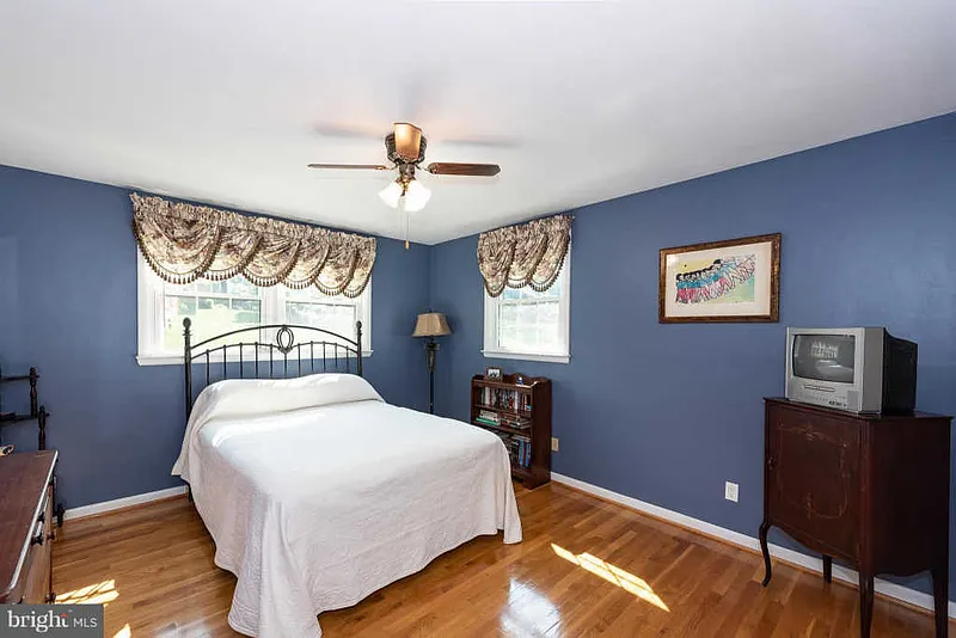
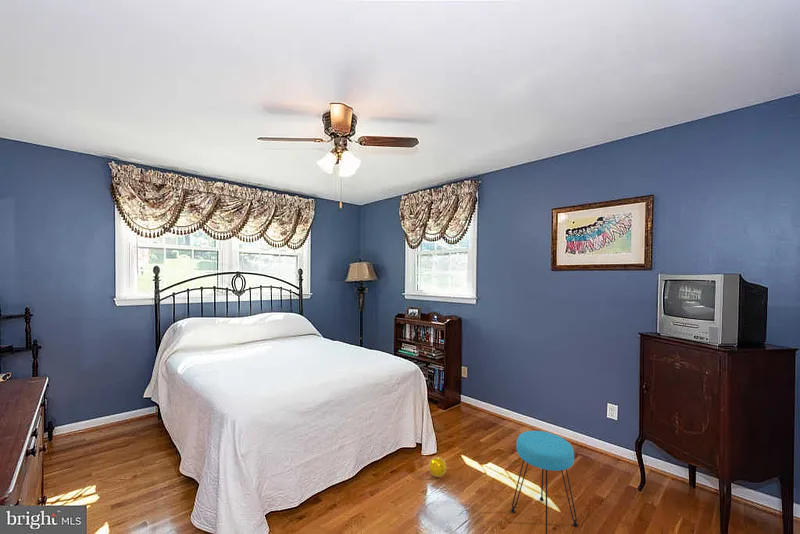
+ ball (437, 466)
+ stool (542, 479)
